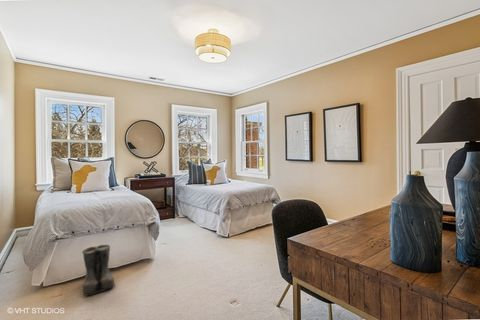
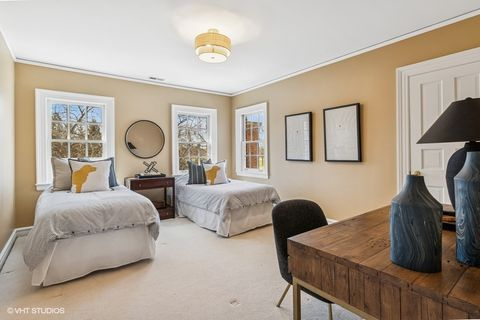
- boots (97, 267)
